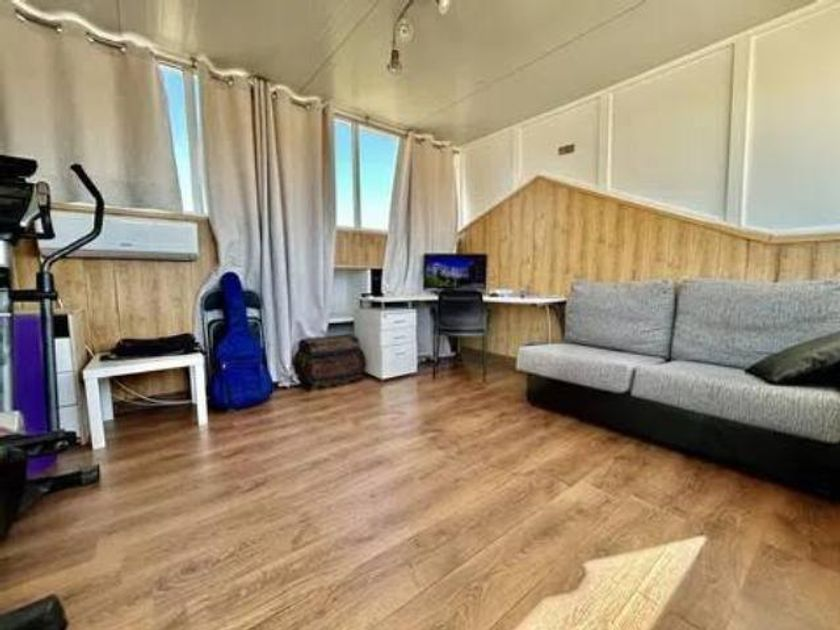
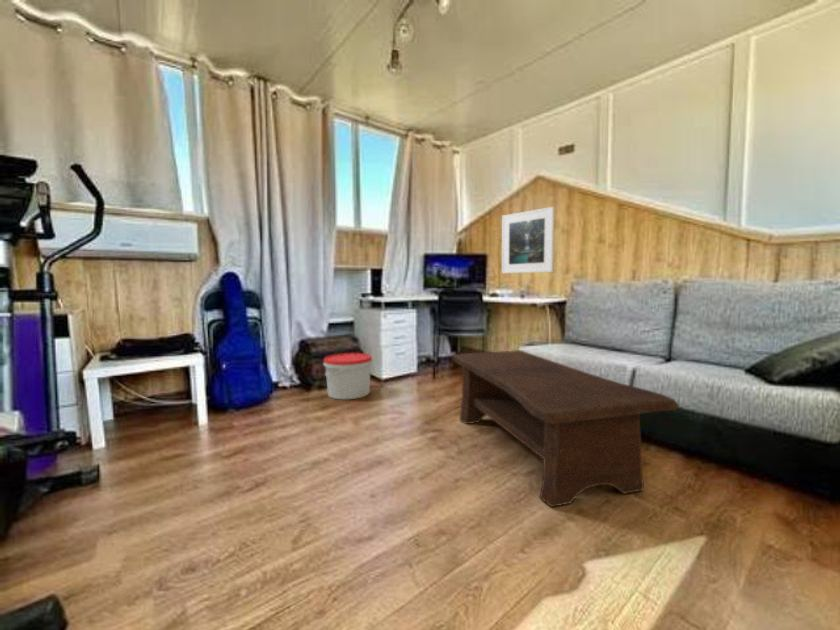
+ bucket (348, 375)
+ coffee table (533, 410)
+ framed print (526, 242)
